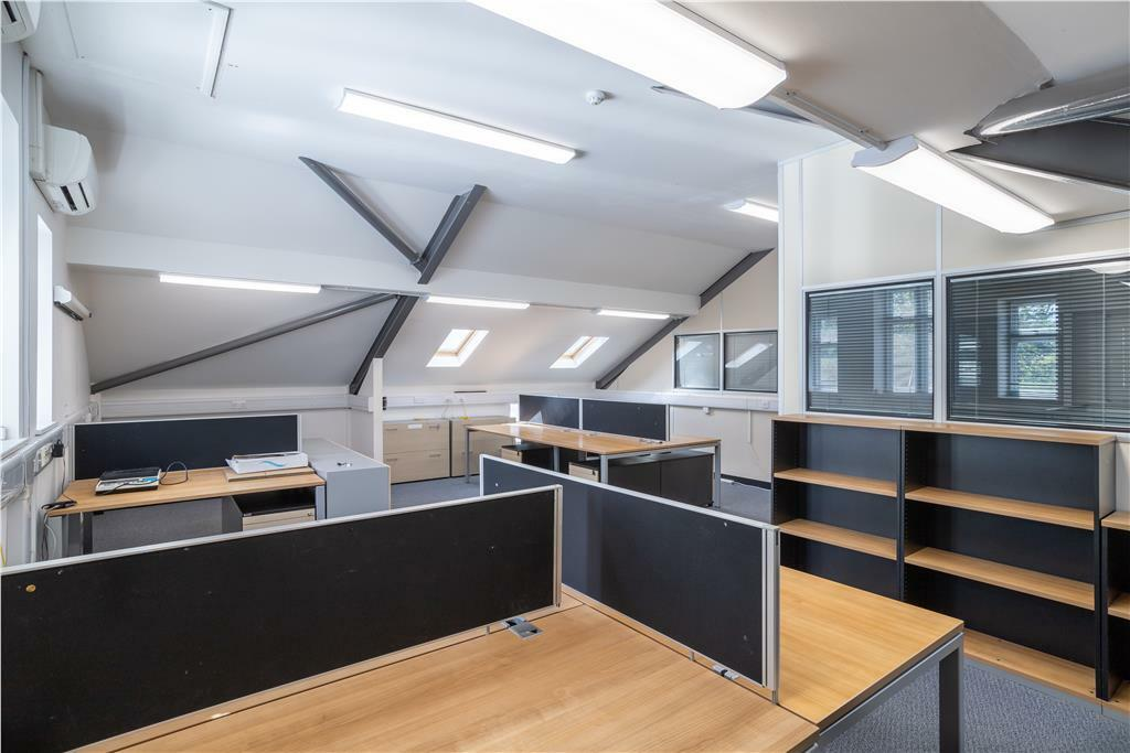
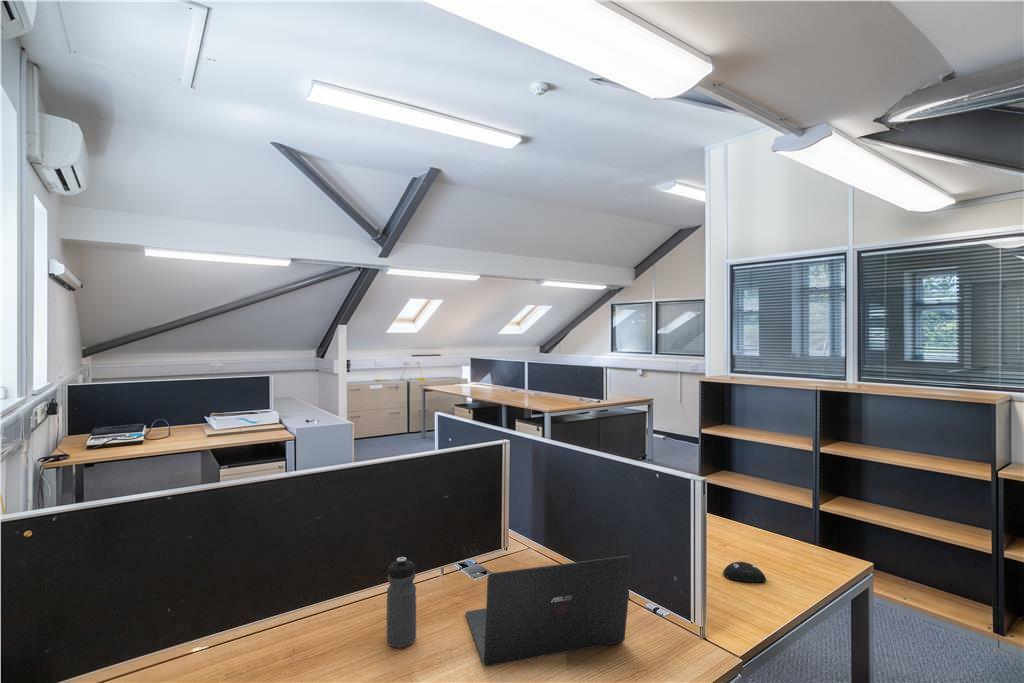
+ laptop (543, 587)
+ computer mouse (743, 570)
+ water bottle (401, 599)
